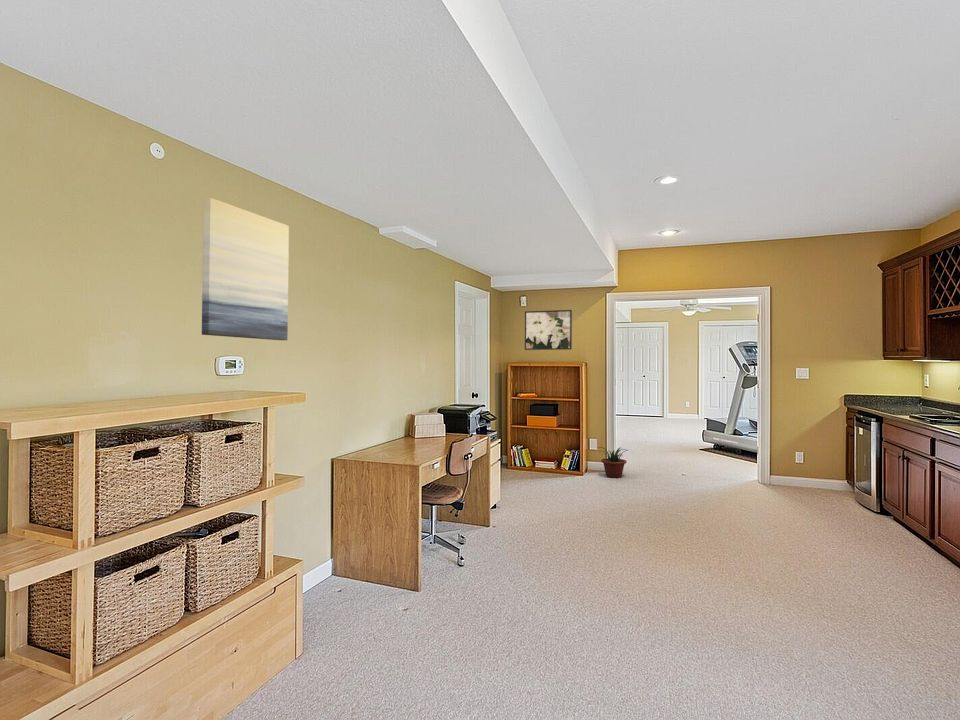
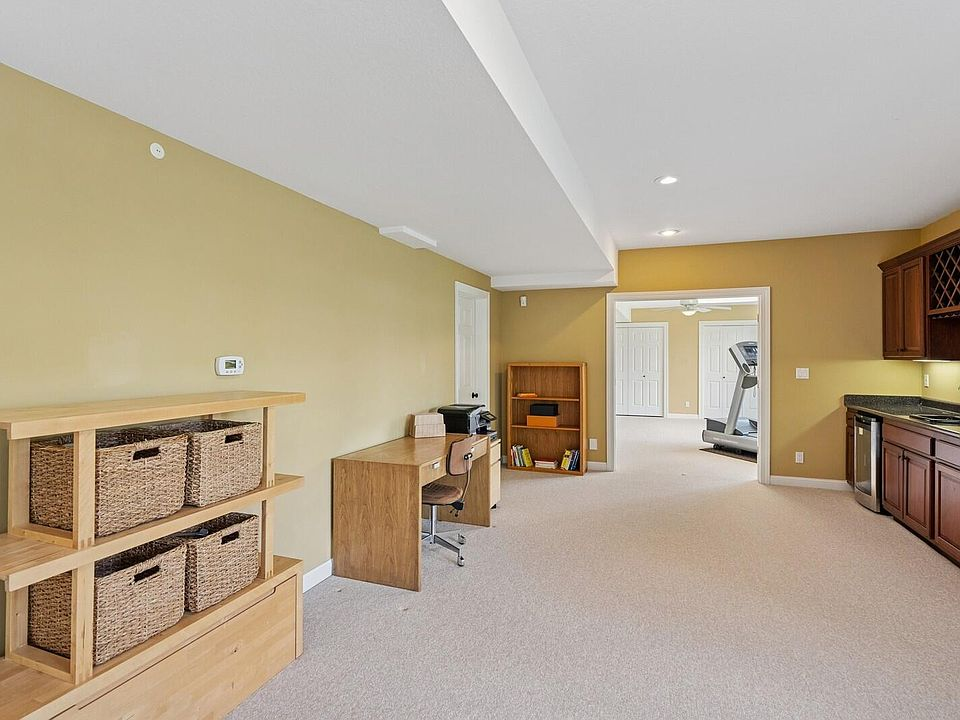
- potted plant (613, 461)
- wall art (249, 275)
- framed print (547, 330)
